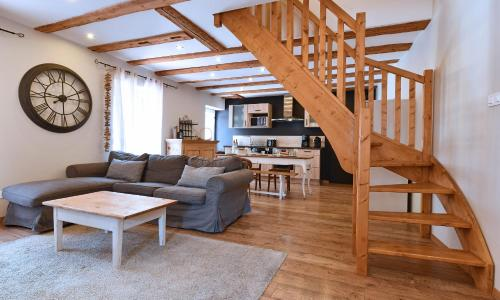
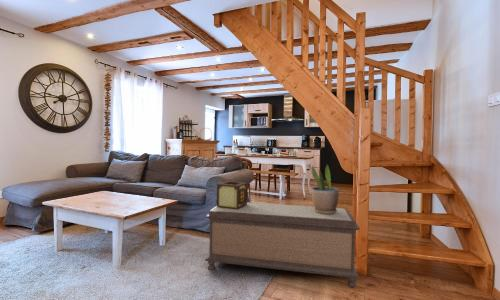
+ lantern (232, 194)
+ potted plant (324, 187)
+ bench (280, 238)
